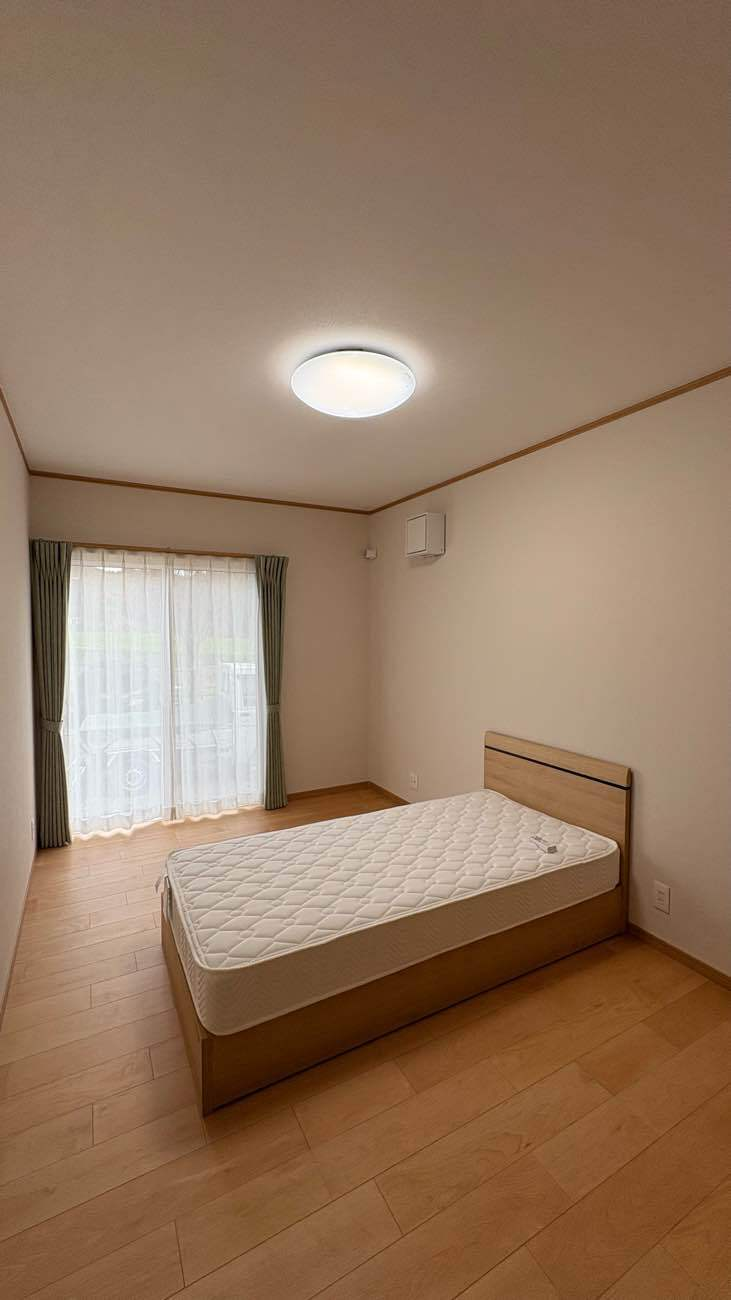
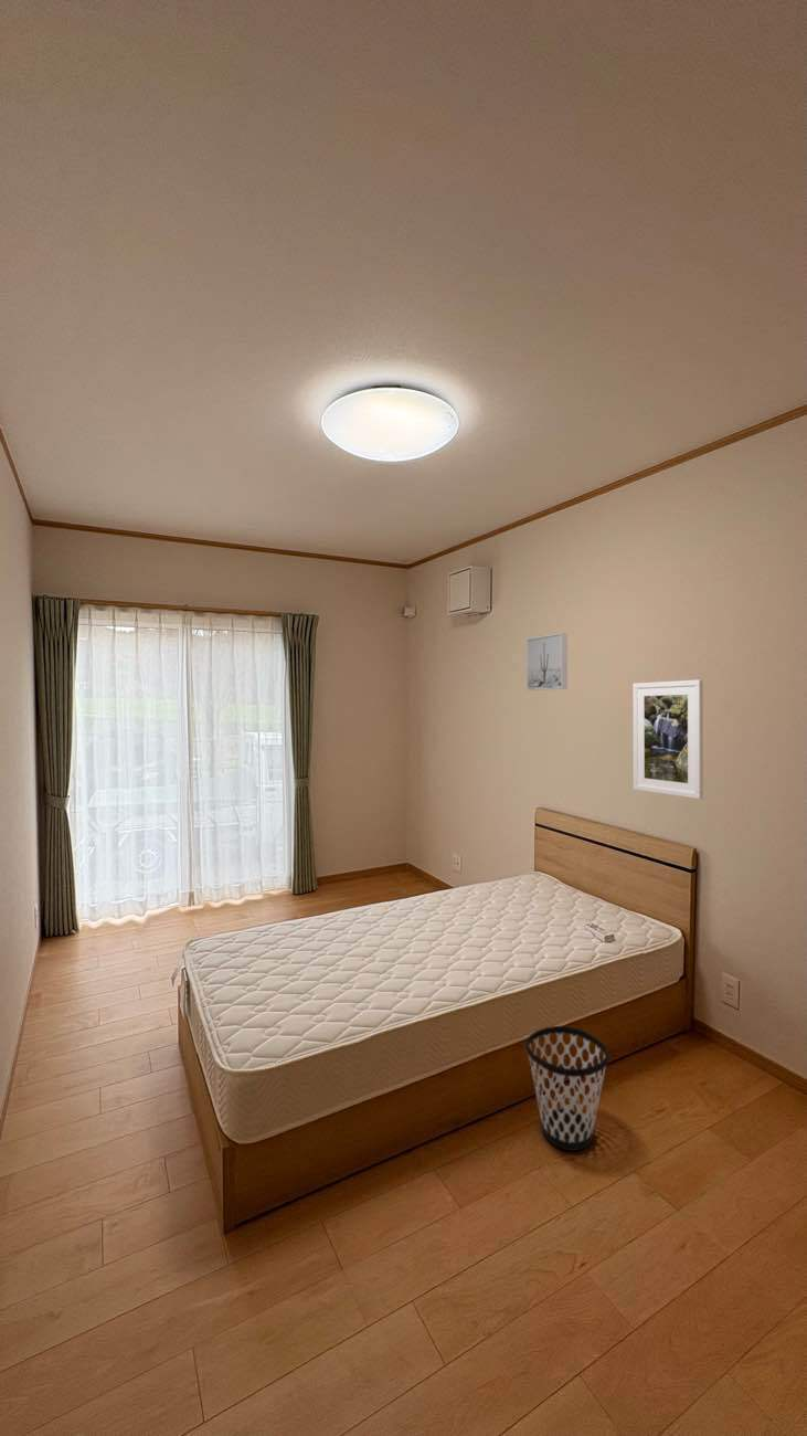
+ wastebasket (566, 1090)
+ wall art (545, 663)
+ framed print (666, 738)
